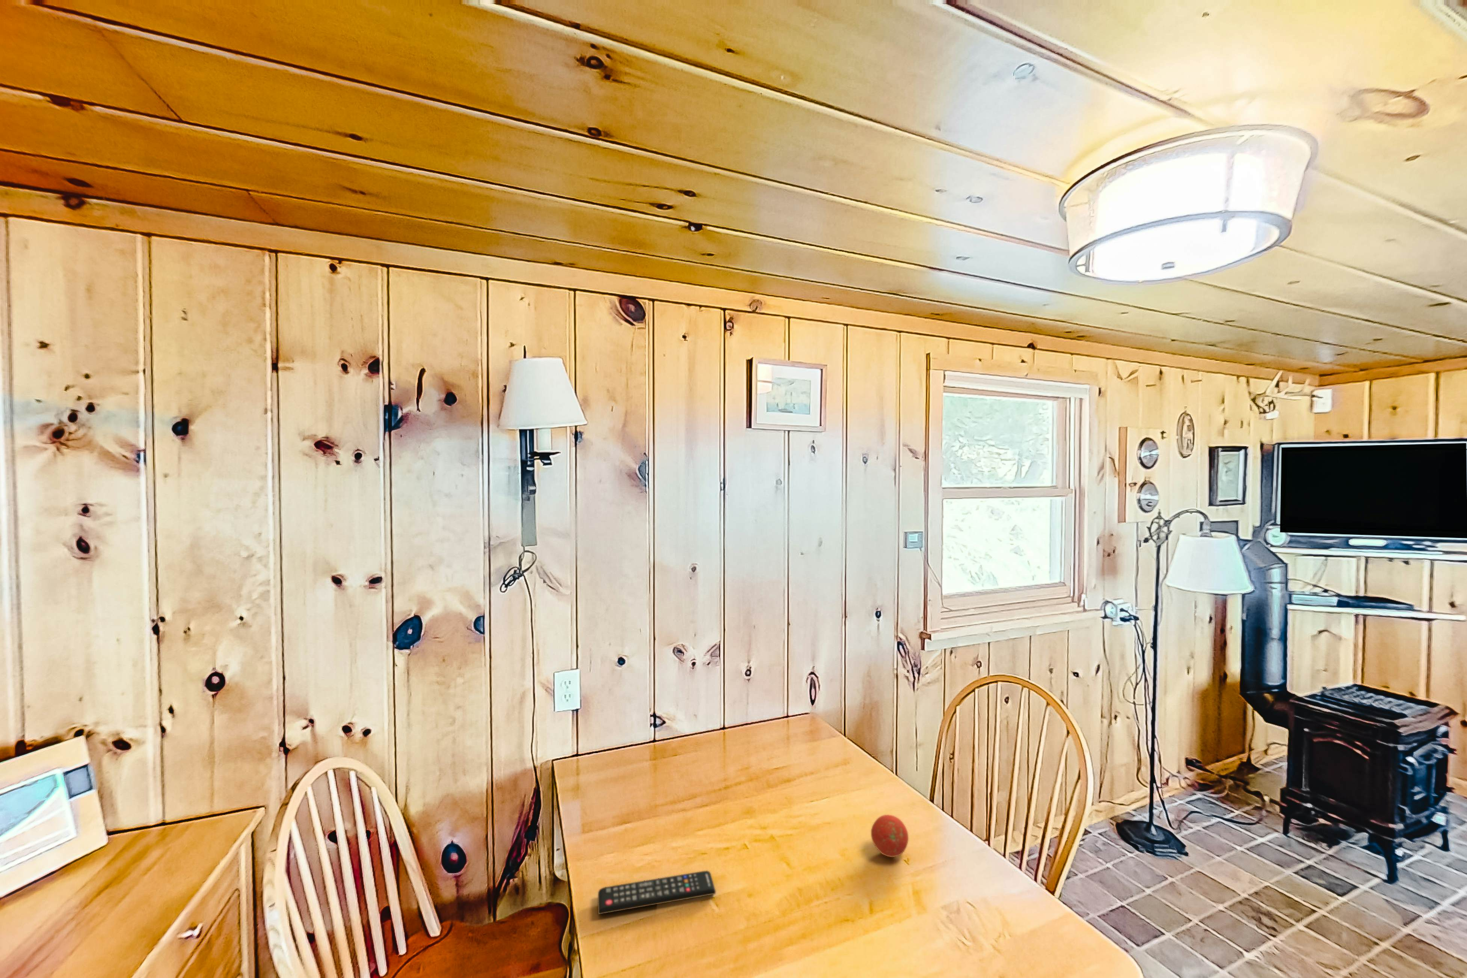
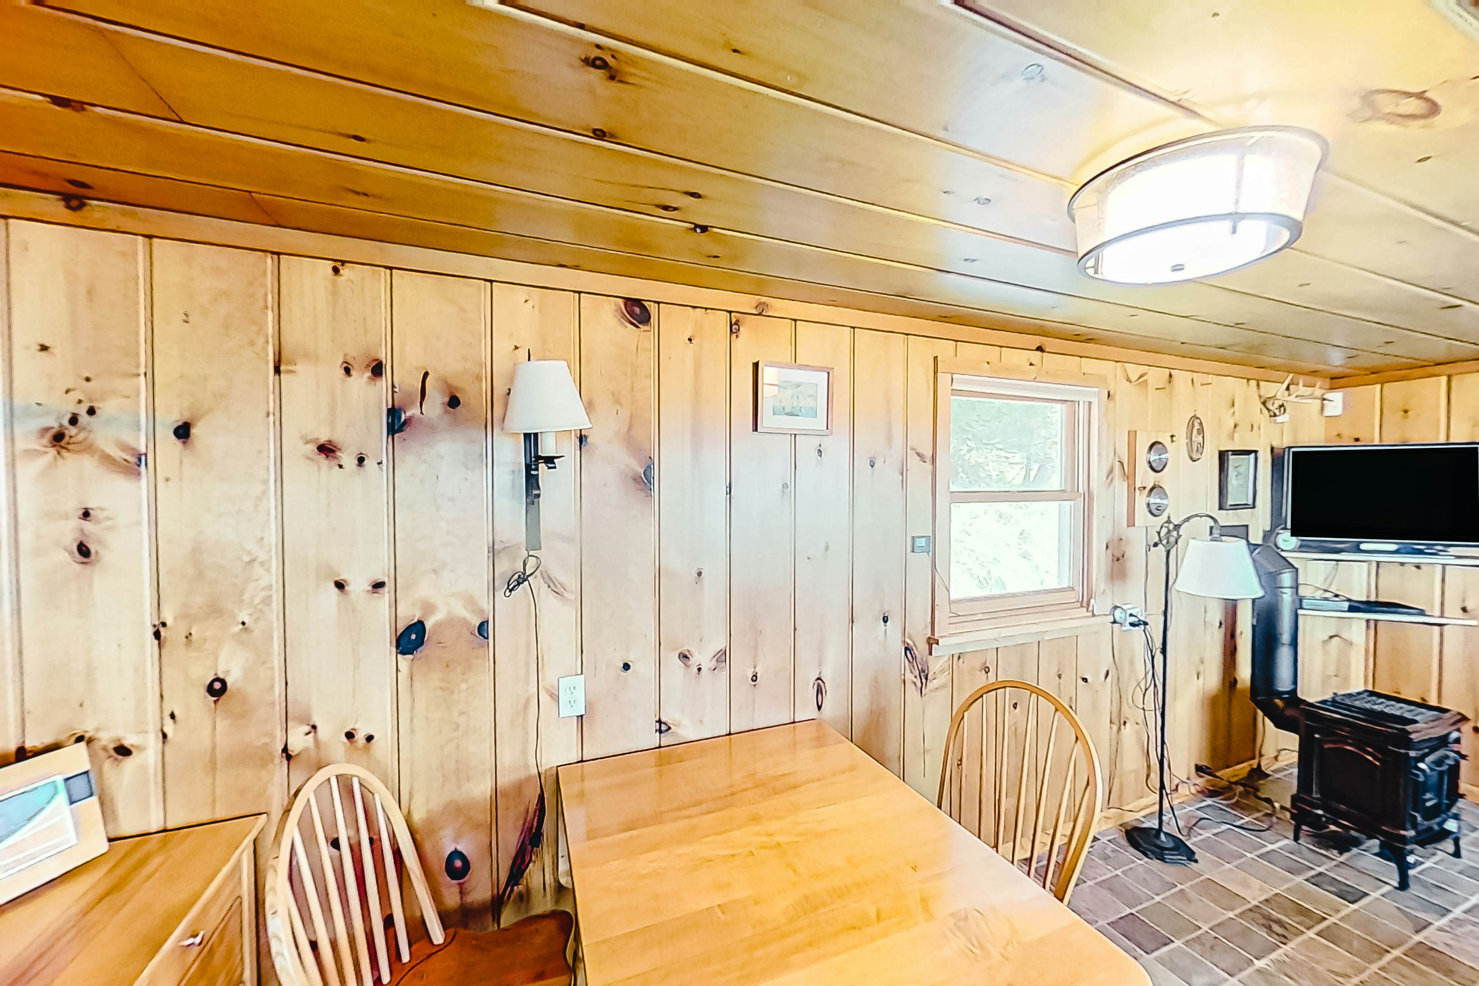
- remote control (657, 893)
- fruit (890, 836)
